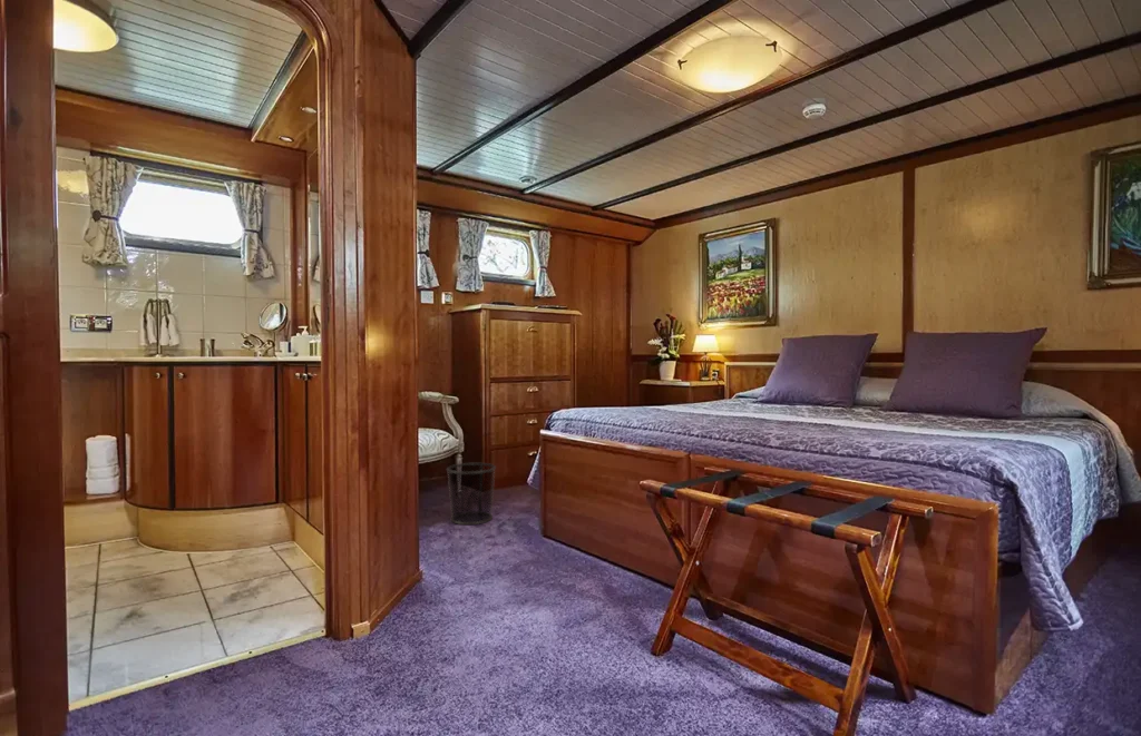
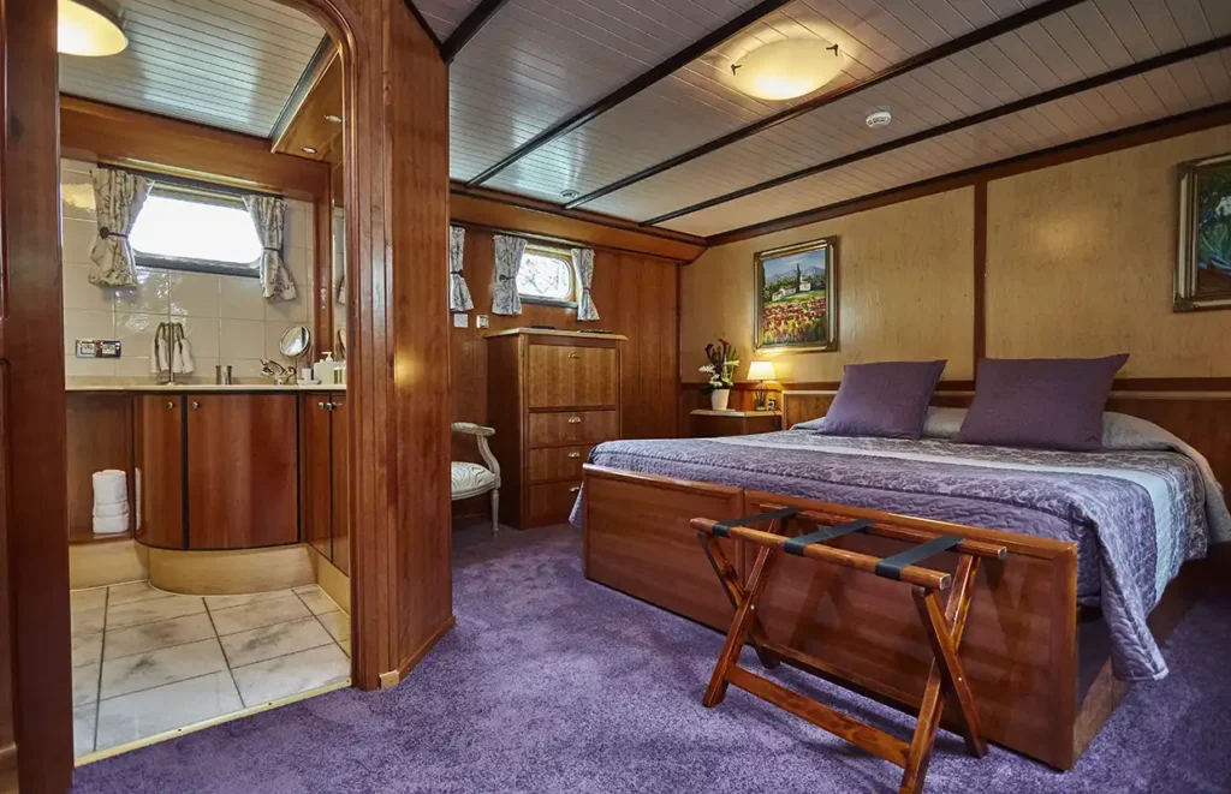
- waste bin (471, 492)
